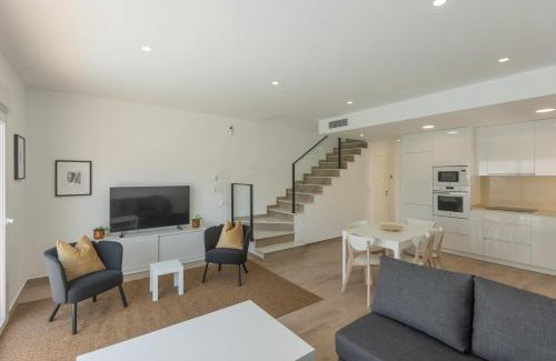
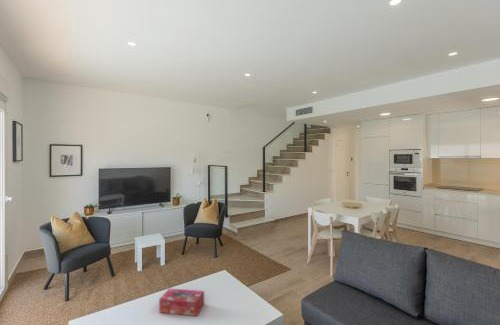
+ tissue box (182, 301)
